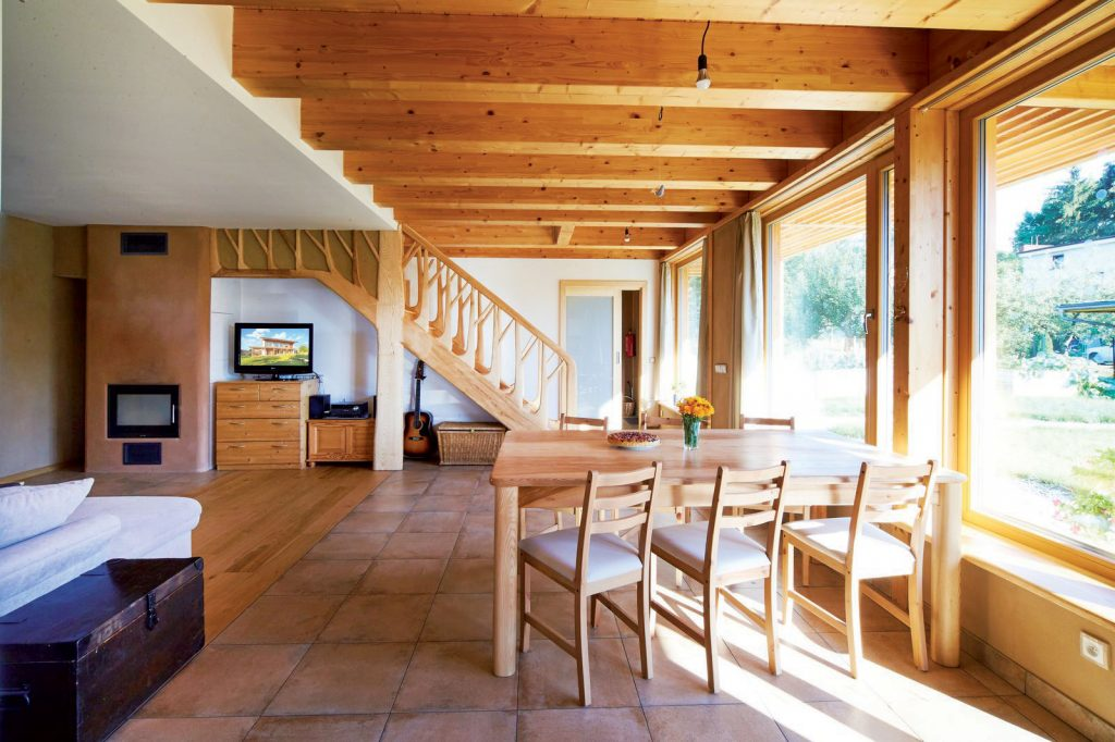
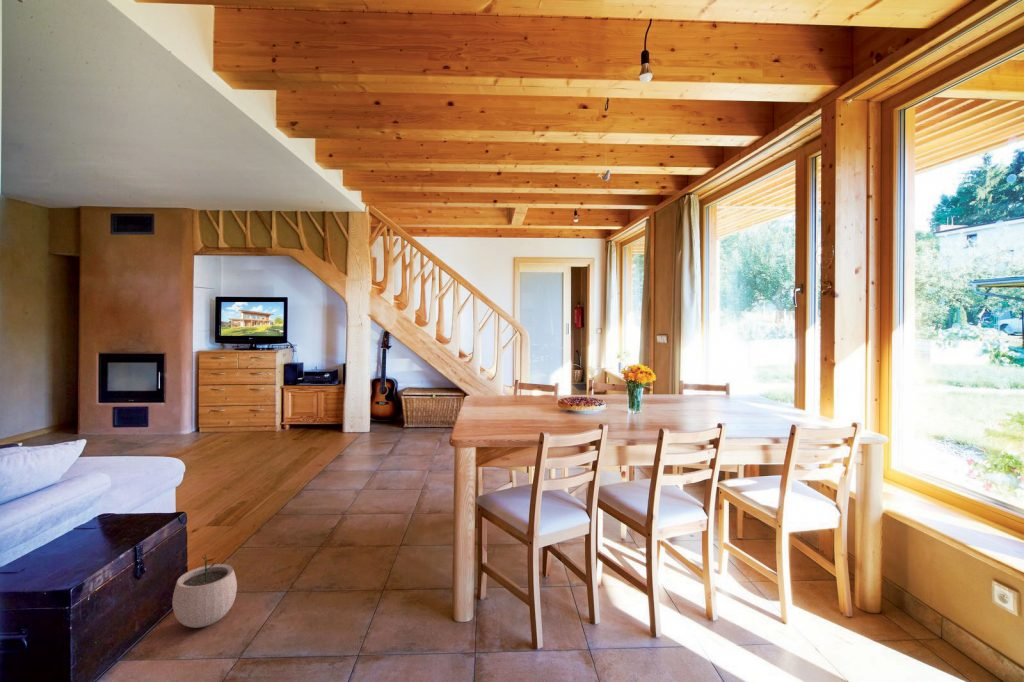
+ plant pot (205, 588)
